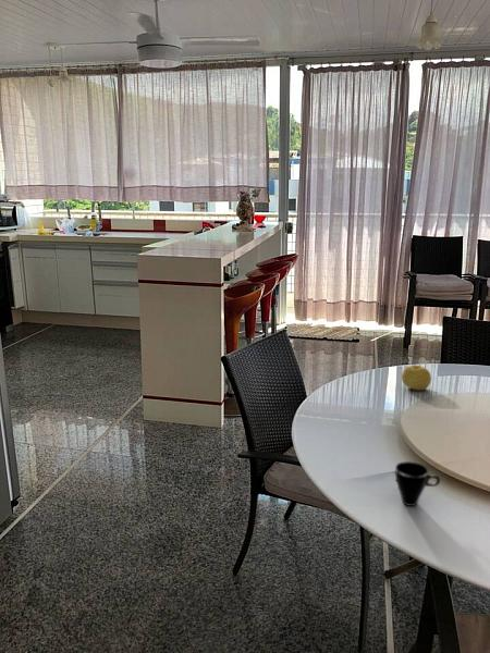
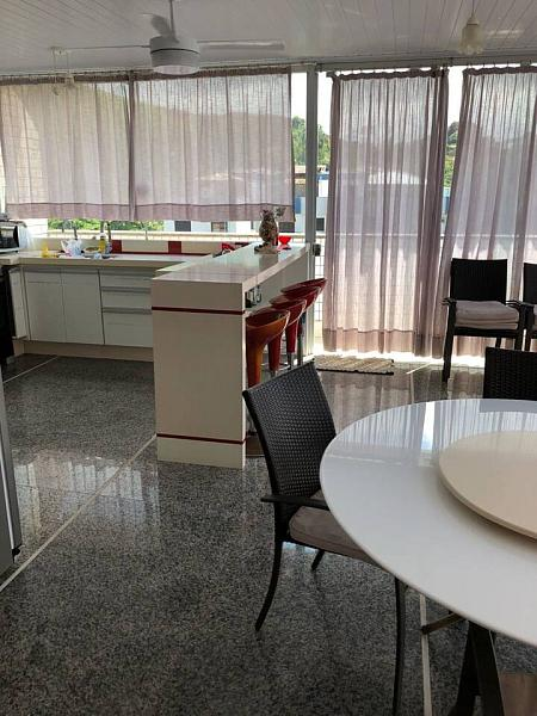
- fruit (416, 377)
- cup (416, 485)
